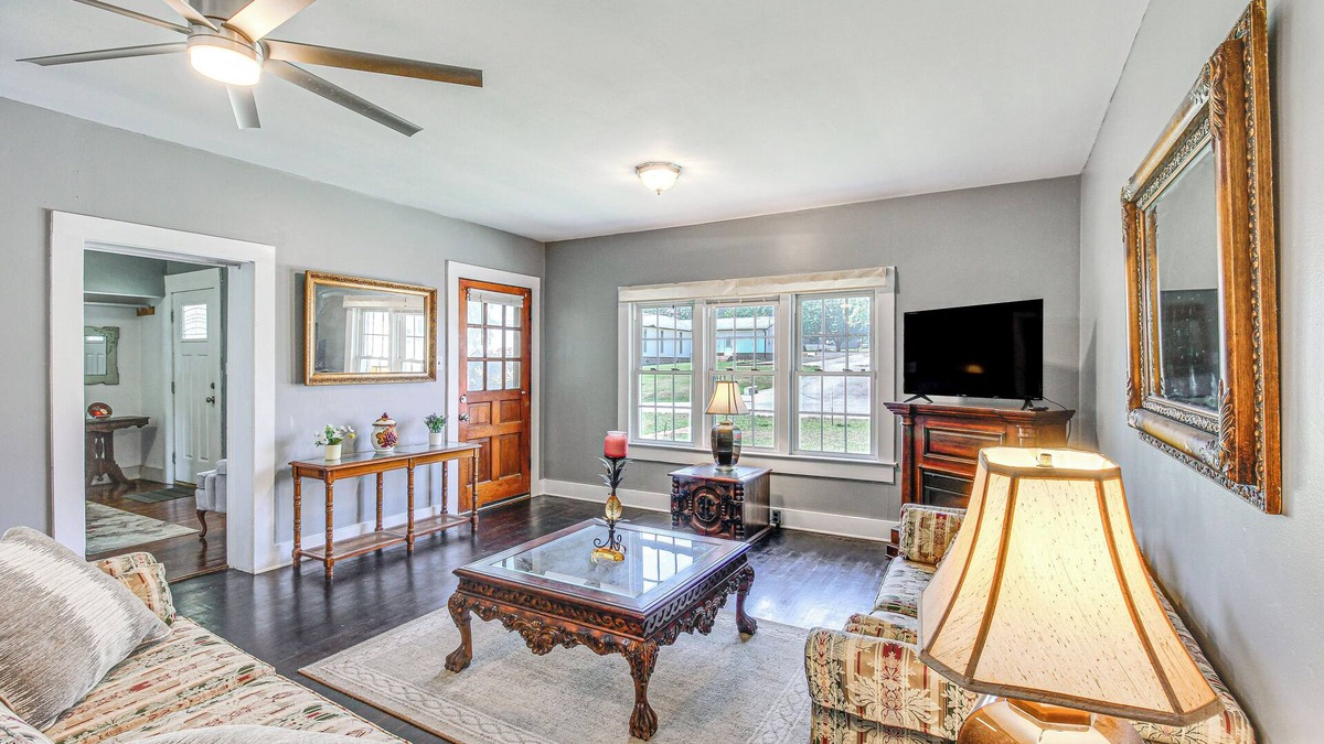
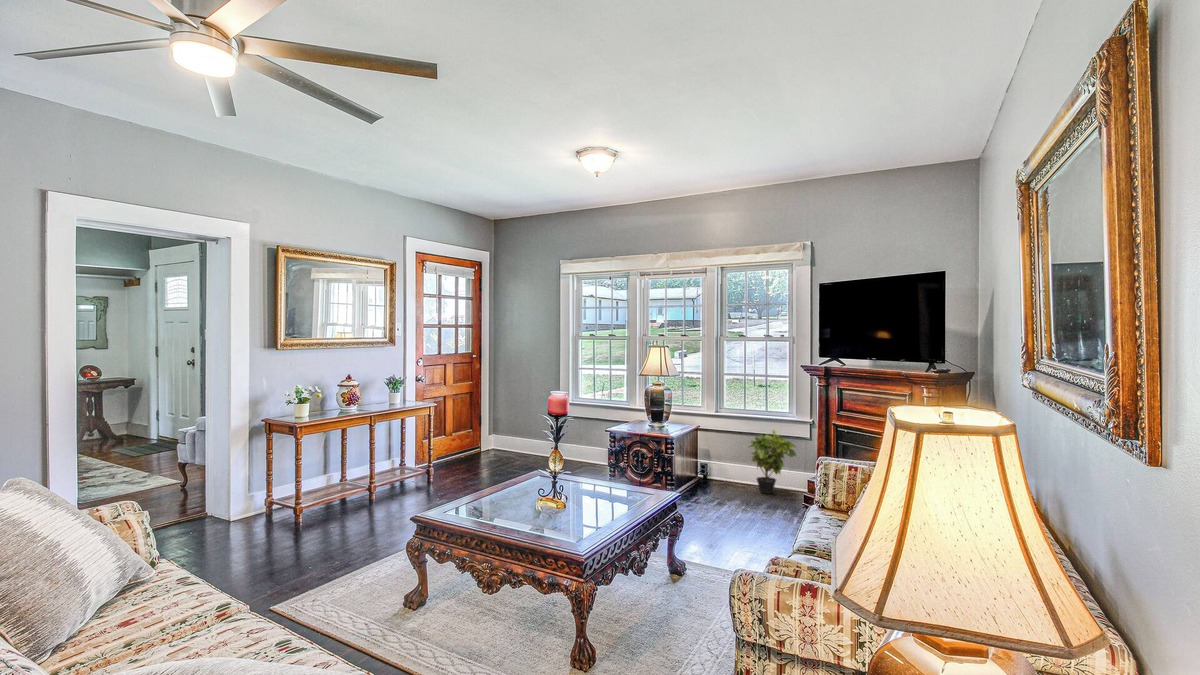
+ potted plant (770, 461)
